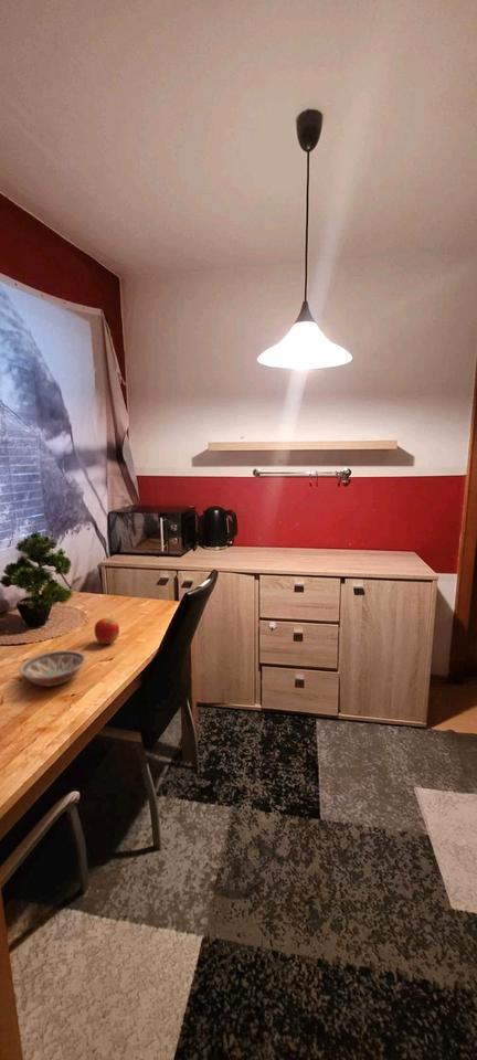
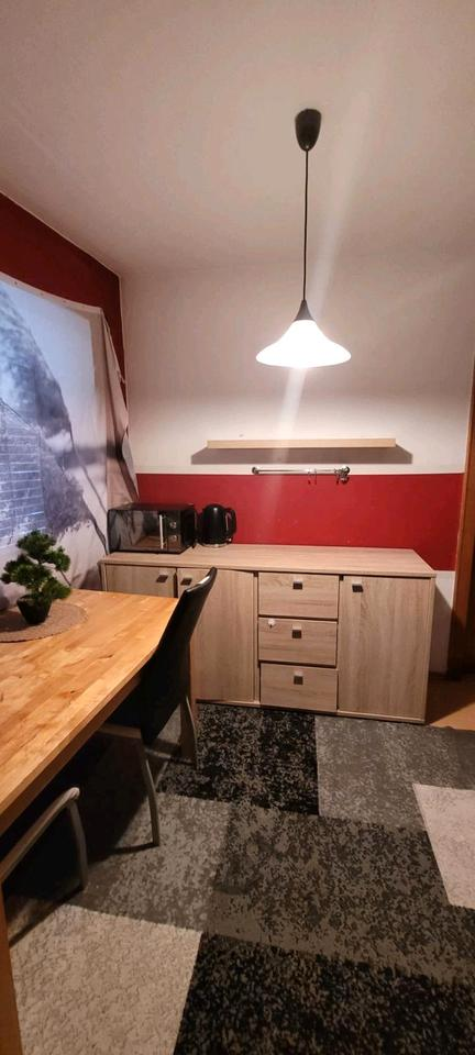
- apple (106, 628)
- bowl (53, 670)
